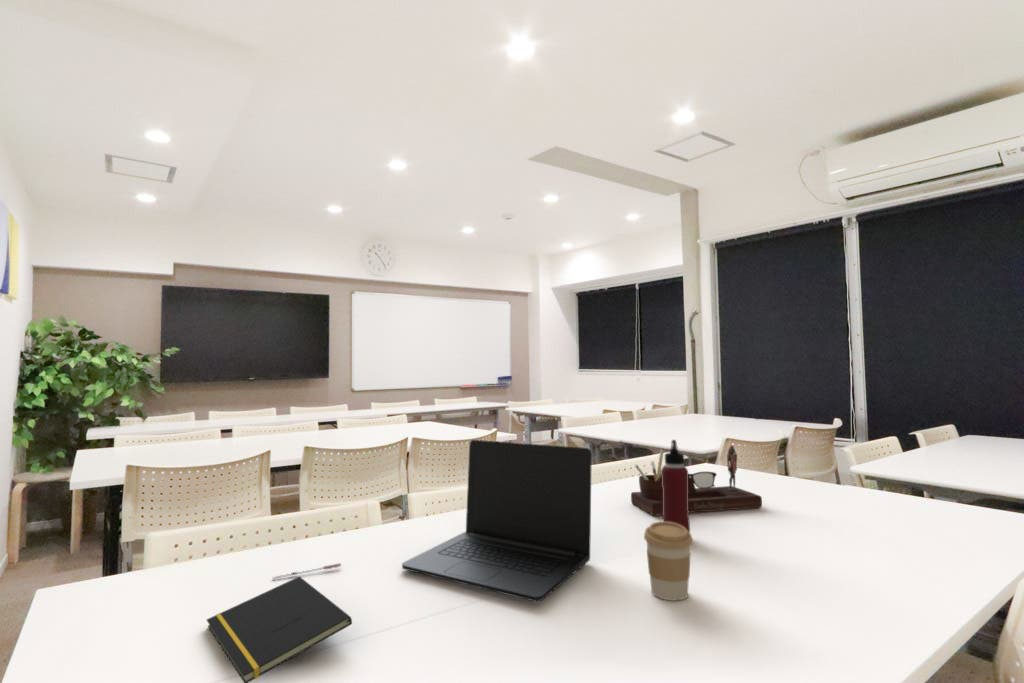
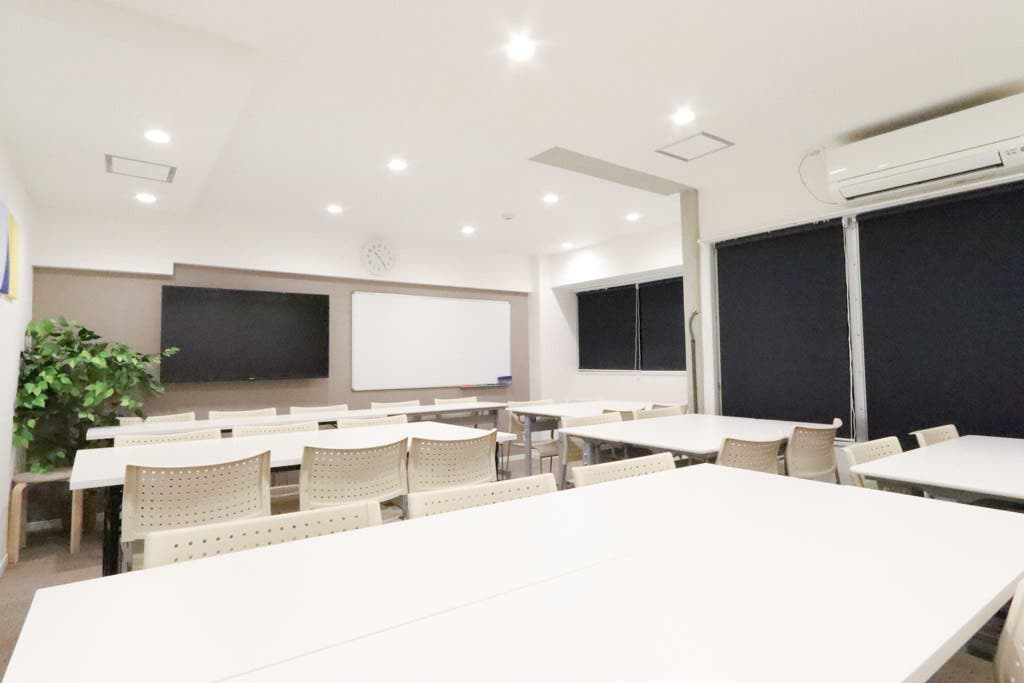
- notepad (276, 621)
- pen (307, 571)
- coffee cup (668, 559)
- water bottle (675, 489)
- laptop (499, 507)
- desk organizer (689, 476)
